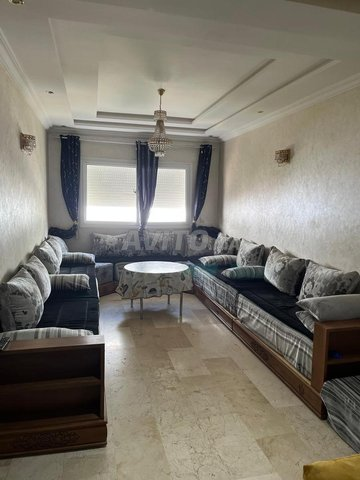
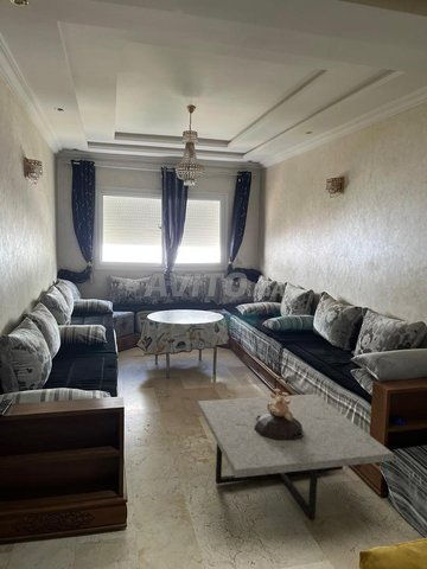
+ decorative bowl (279, 410)
+ coffee table (282, 449)
